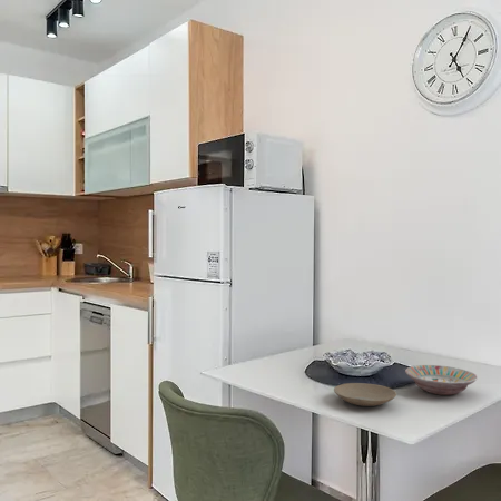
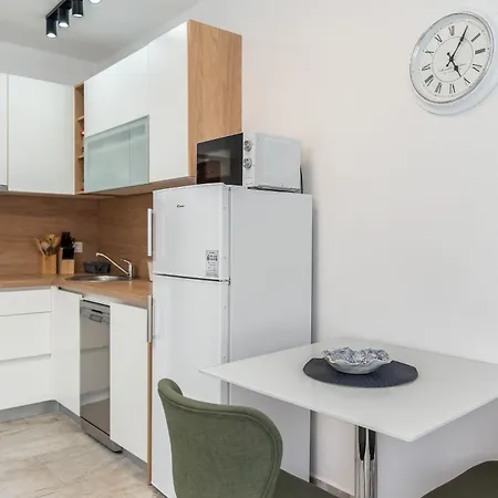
- plate (364, 395)
- bowl (440, 381)
